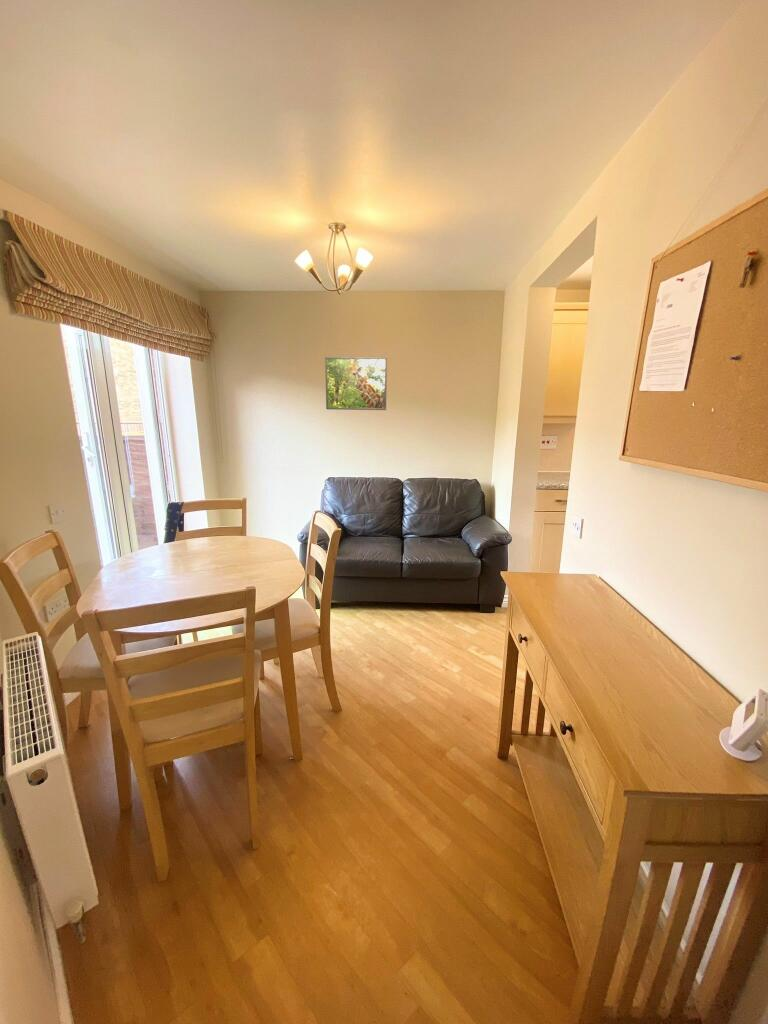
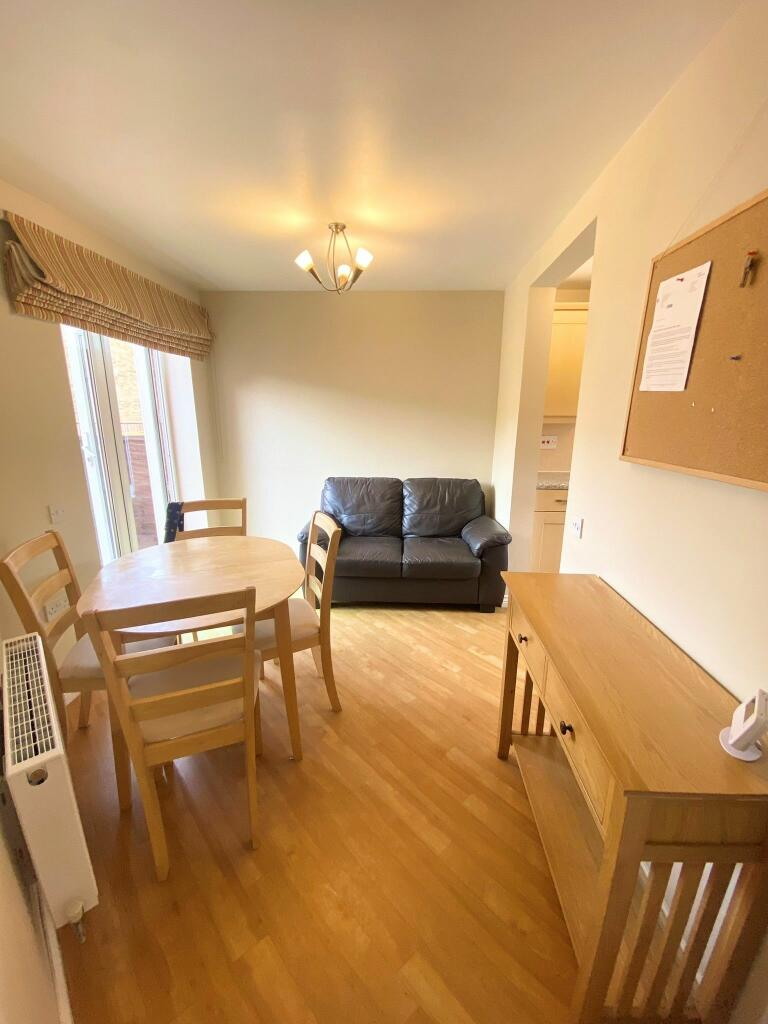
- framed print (356, 383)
